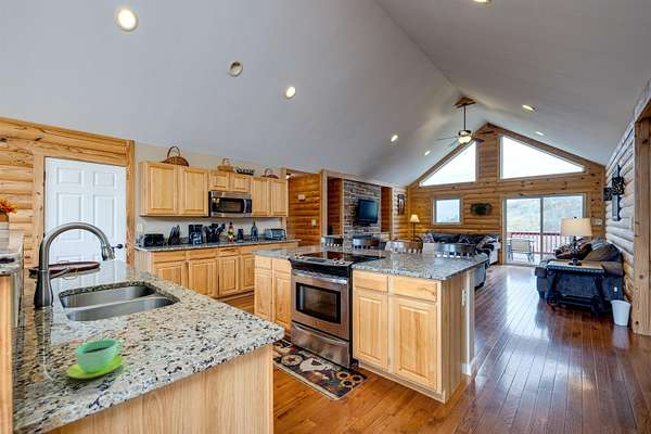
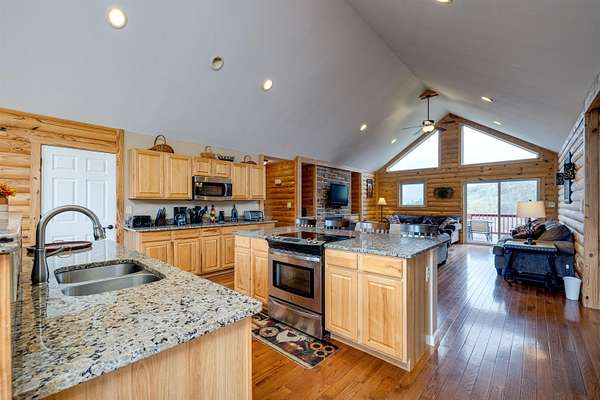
- cup (98, 357)
